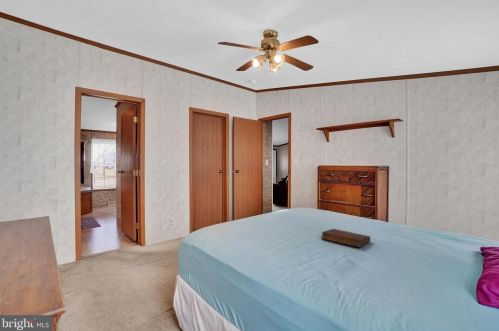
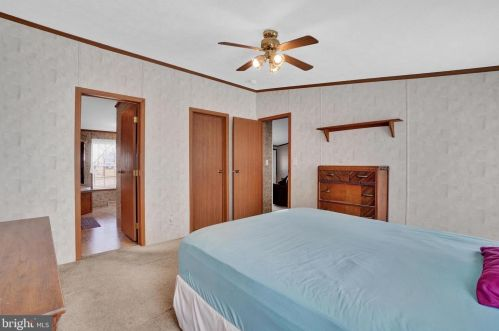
- diary (345, 236)
